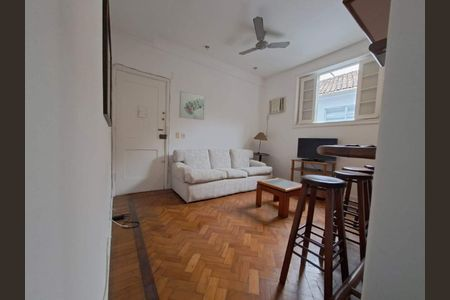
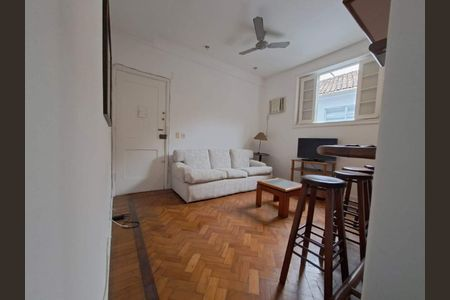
- wall art (192, 106)
